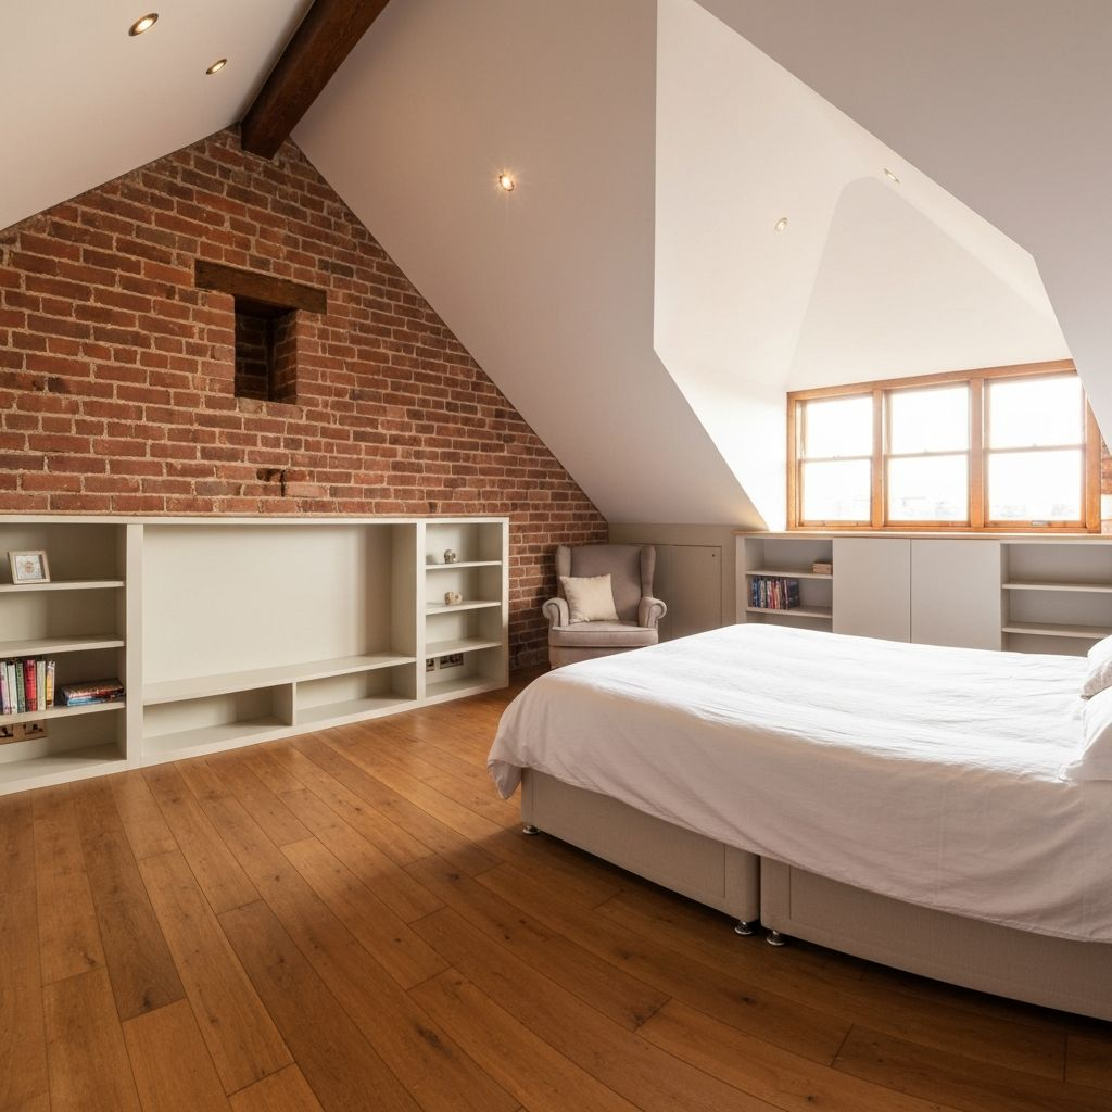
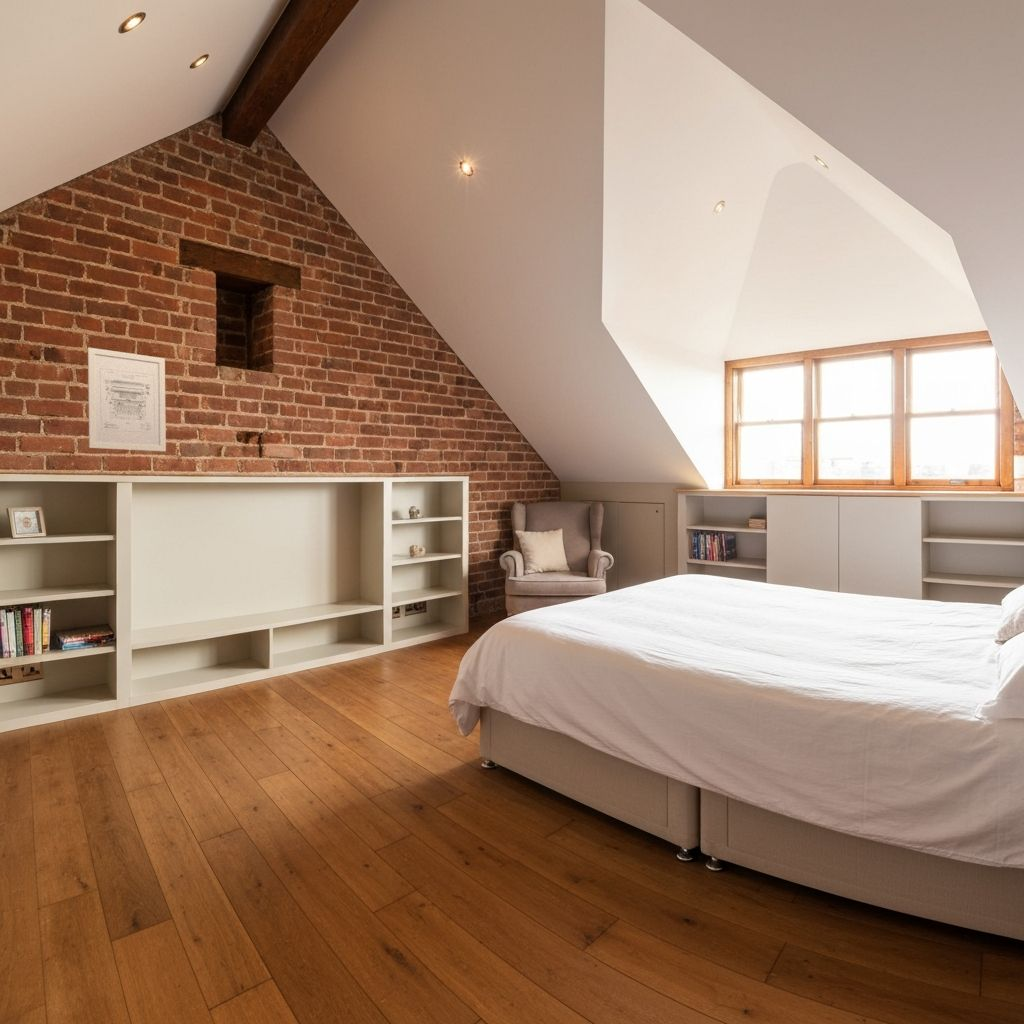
+ wall art (128, 401)
